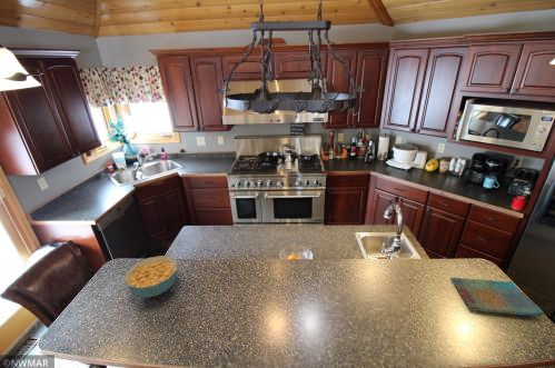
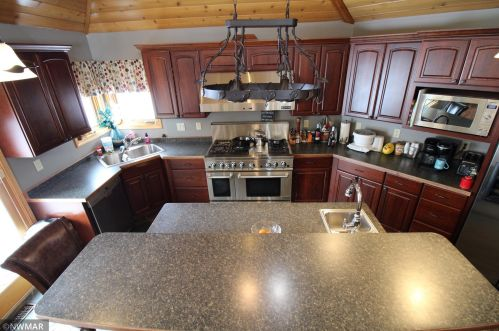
- cereal bowl (153, 280)
- dish towel (493, 295)
